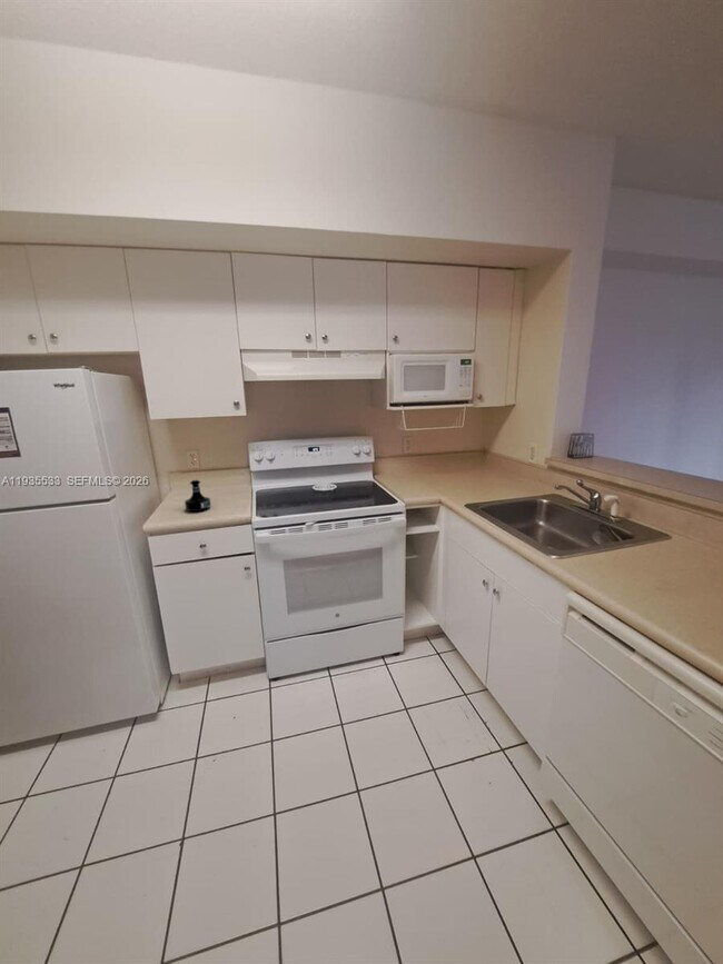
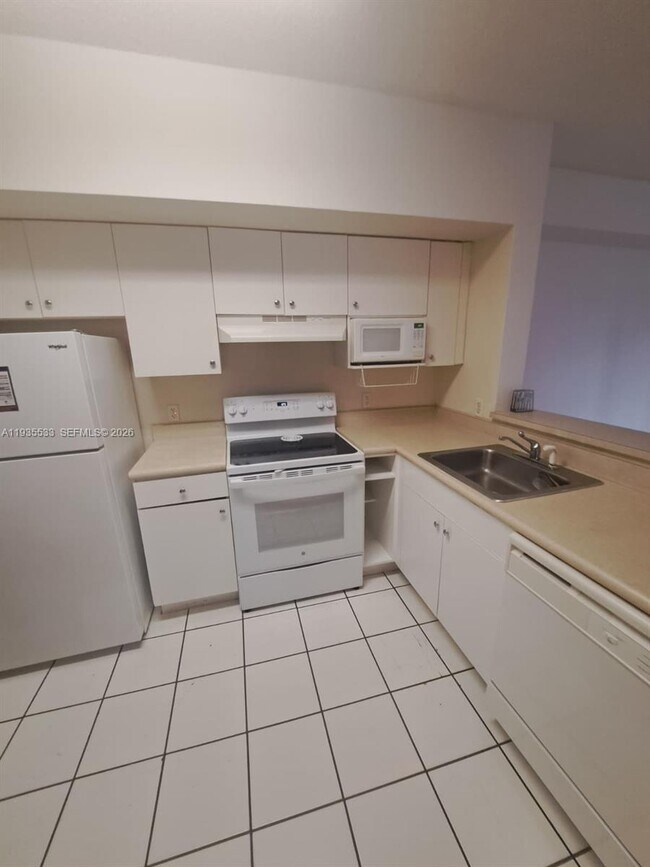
- tequila bottle (196, 494)
